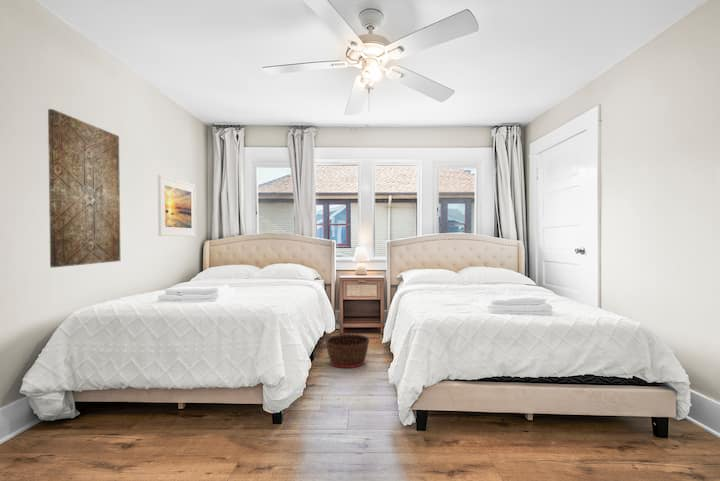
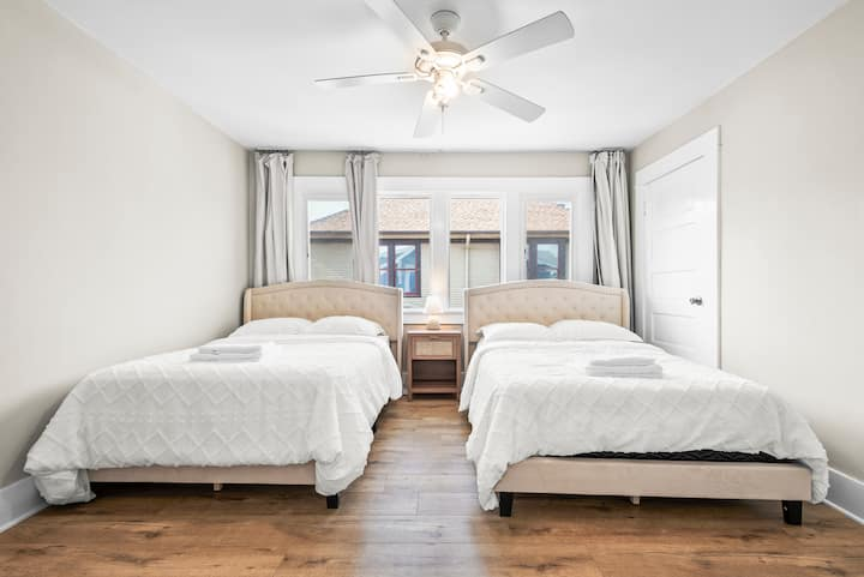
- basket (347, 350)
- wall art (88, 194)
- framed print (178, 208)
